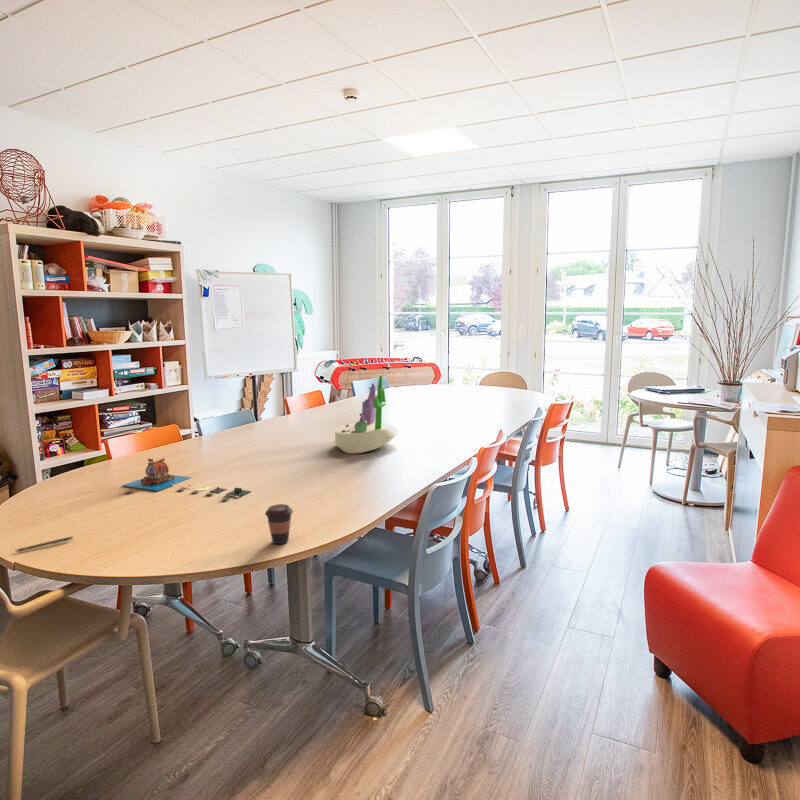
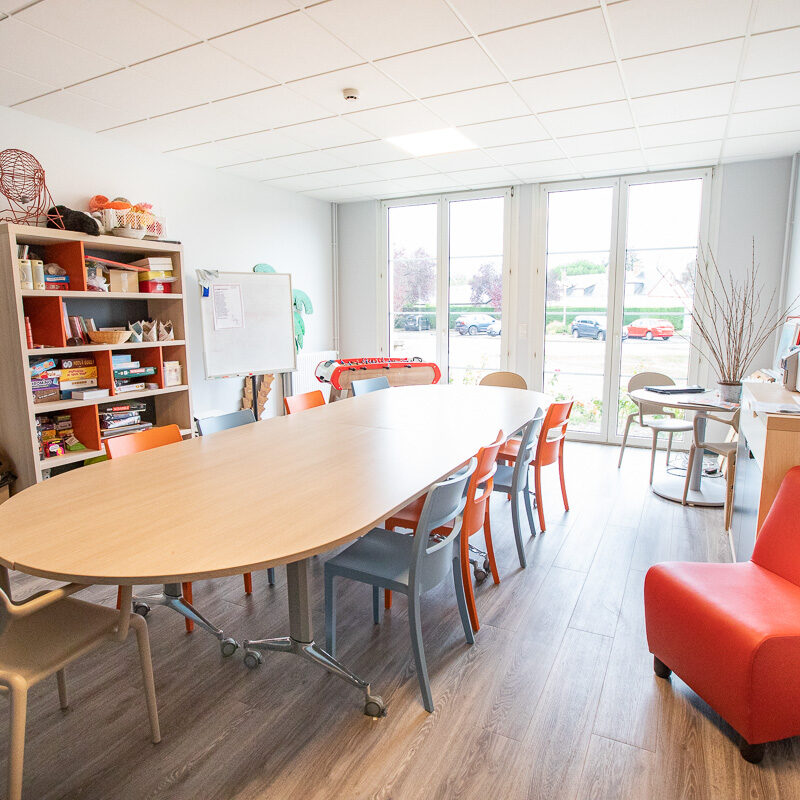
- board game (184, 476)
- coffee cup (279, 524)
- pen (44, 544)
- succulent planter (366, 410)
